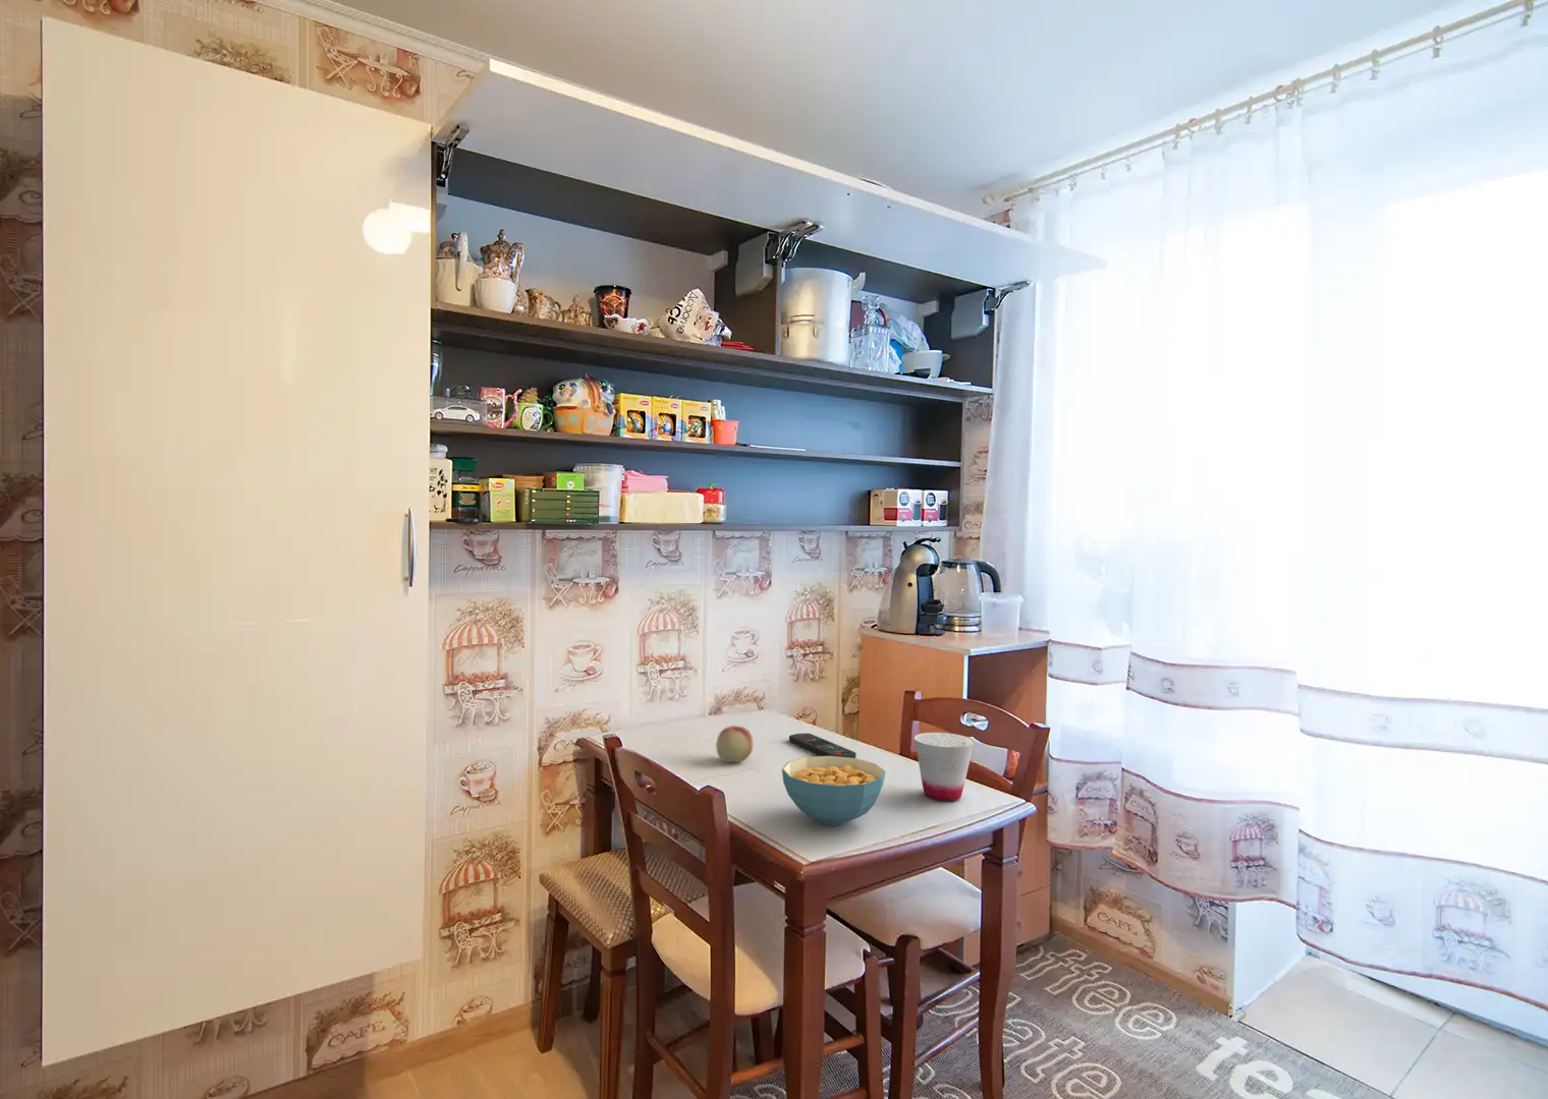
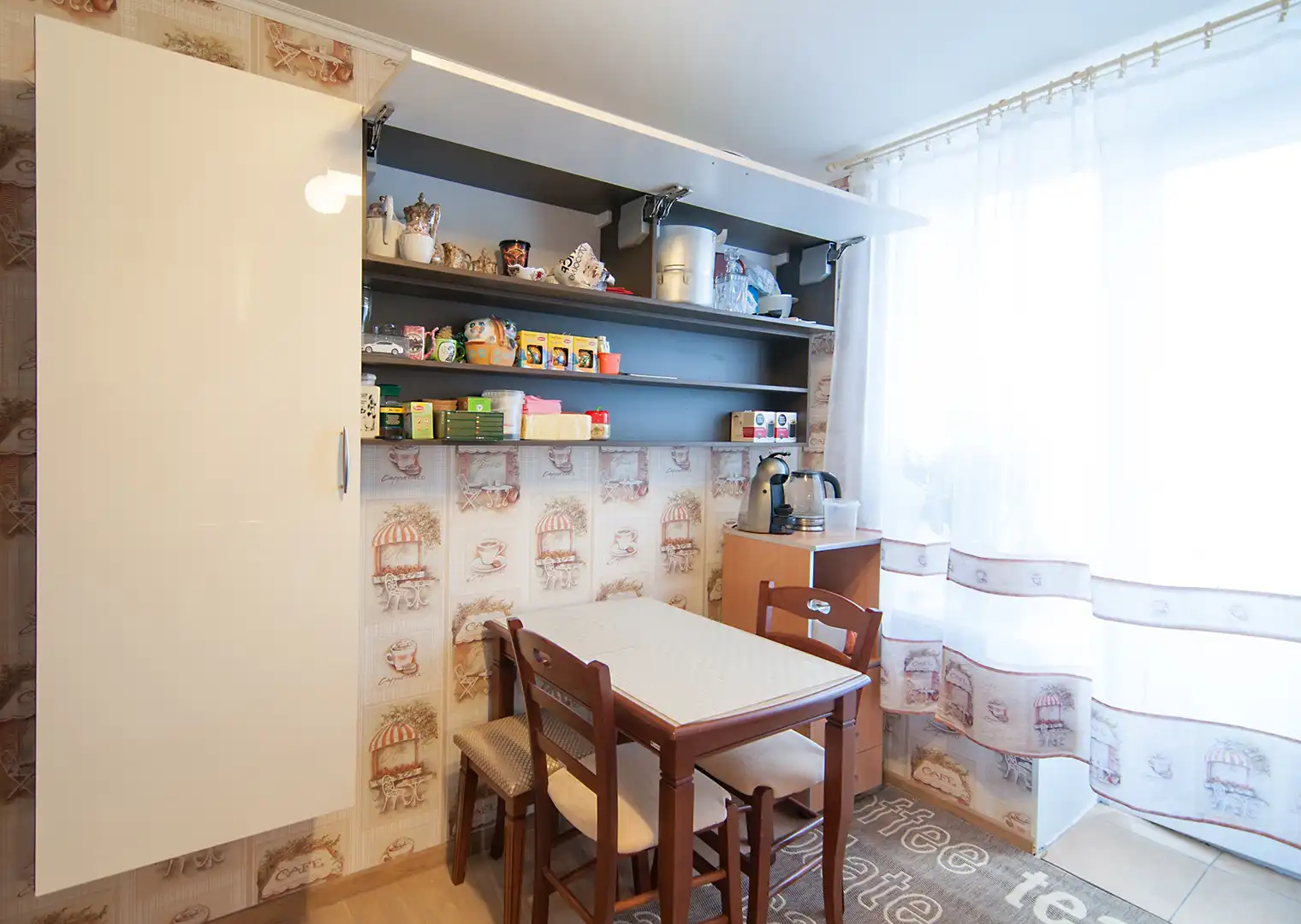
- cup (944, 767)
- cereal bowl (833, 795)
- fruit (734, 743)
- remote control (821, 746)
